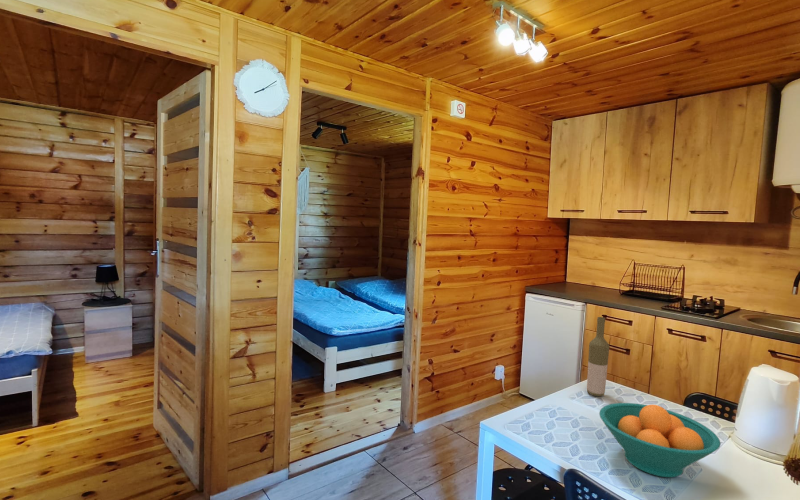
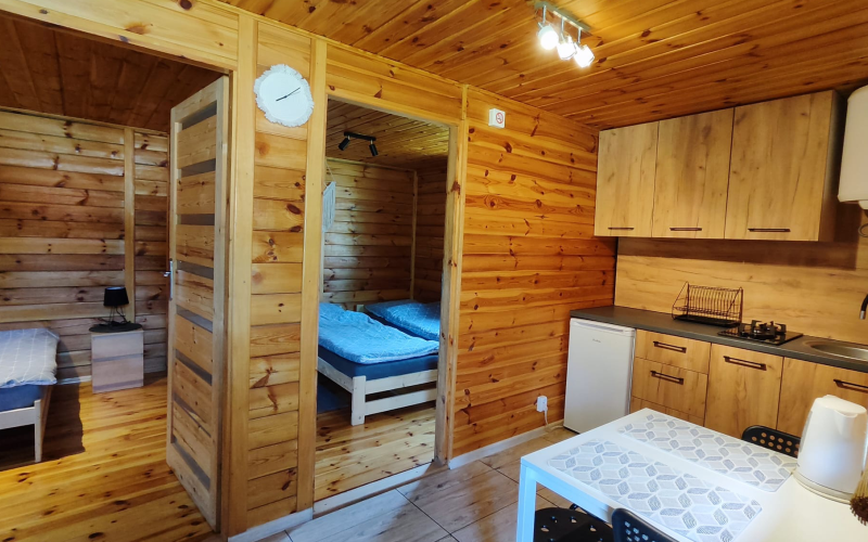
- bottle (598, 356)
- fruit bowl (655, 435)
